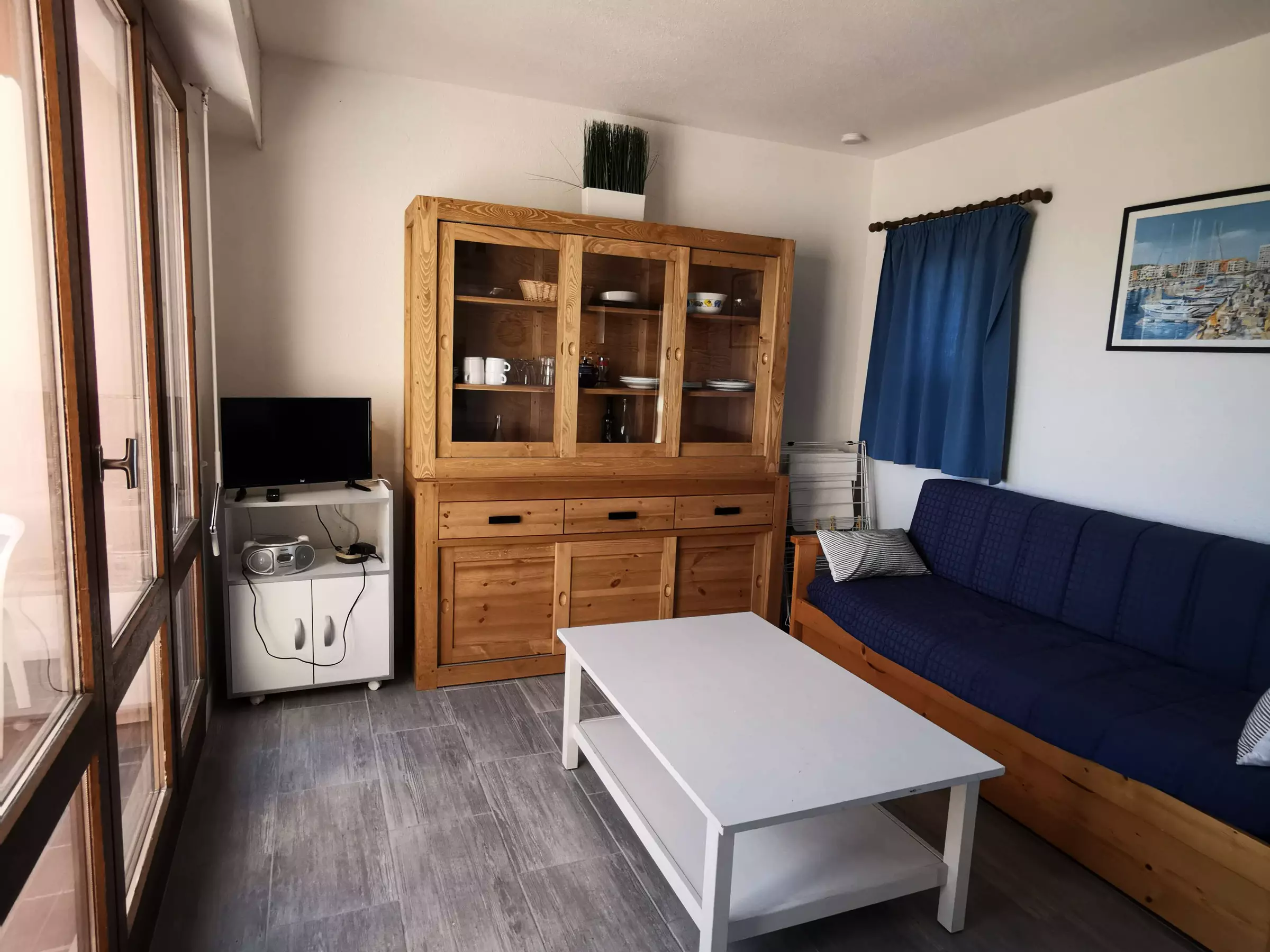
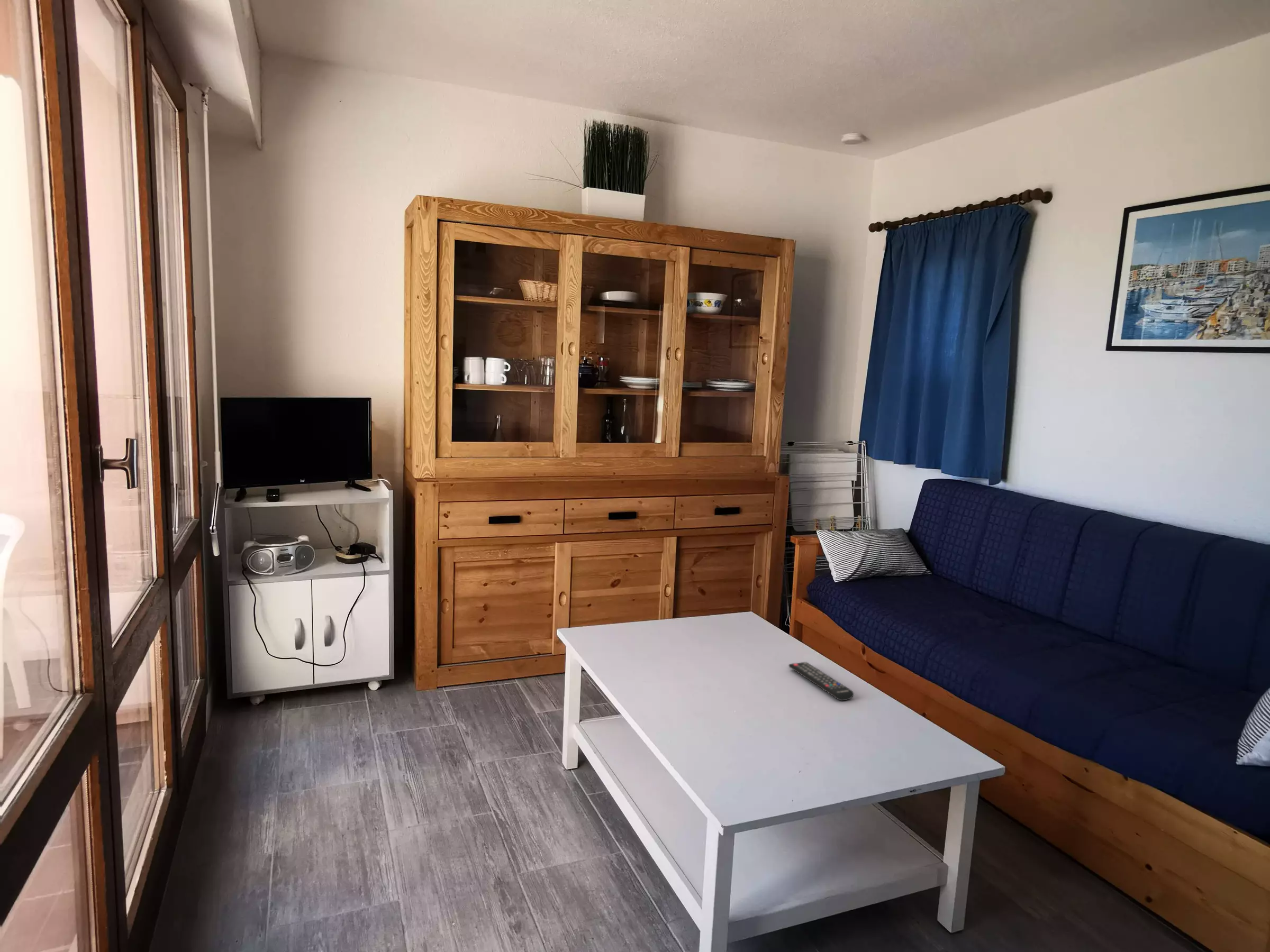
+ remote control (820, 680)
